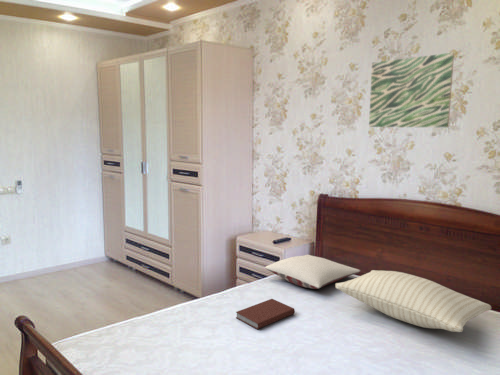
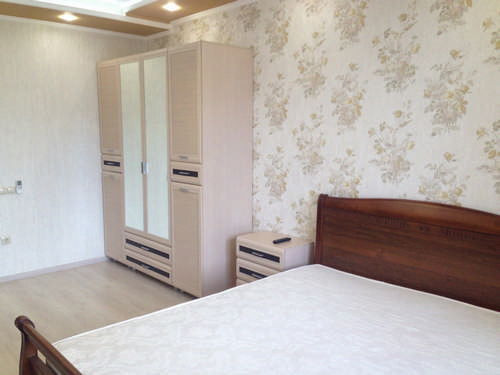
- wall art (407, 93)
- book (265, 313)
- pillow (312, 269)
- pillow (408, 297)
